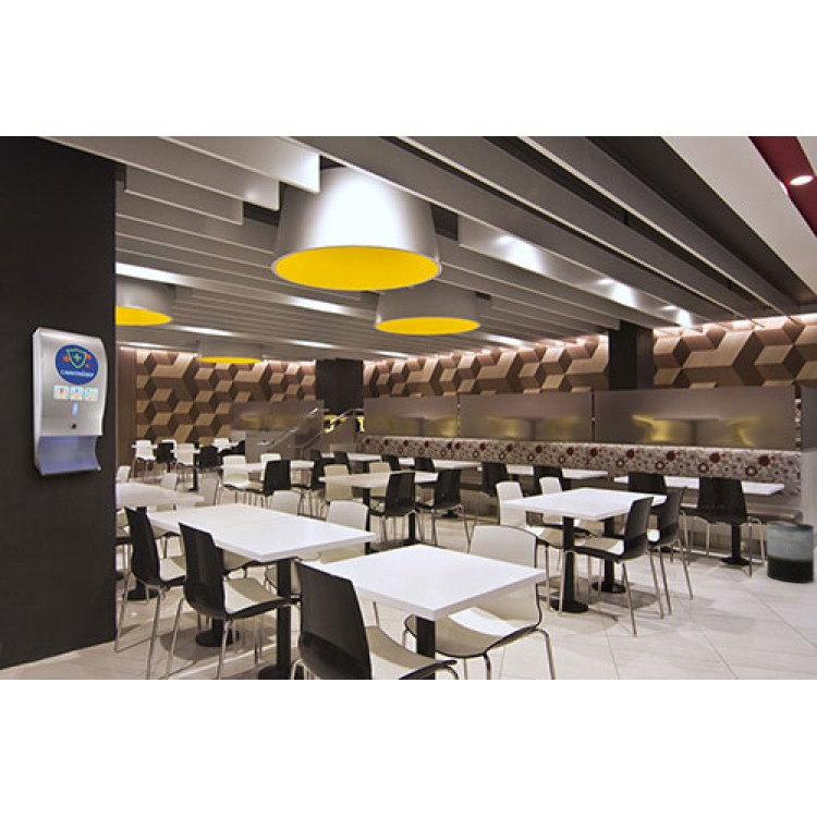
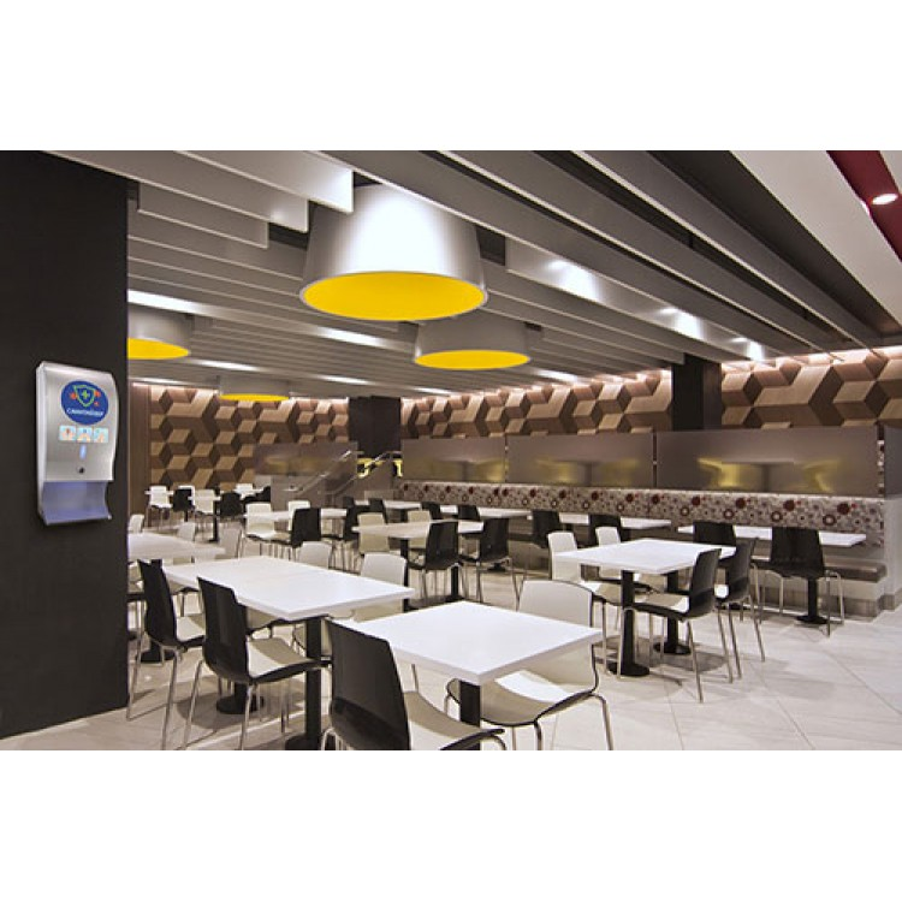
- trash can (790, 550)
